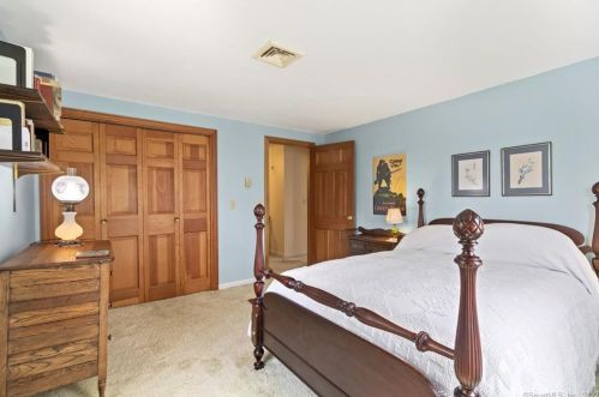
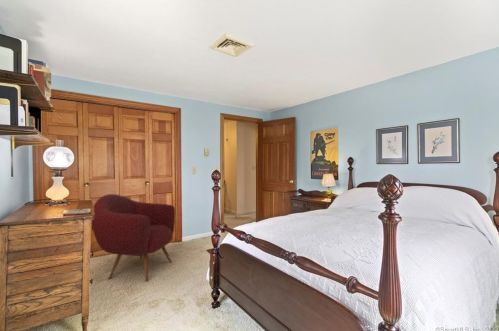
+ armchair (134, 231)
